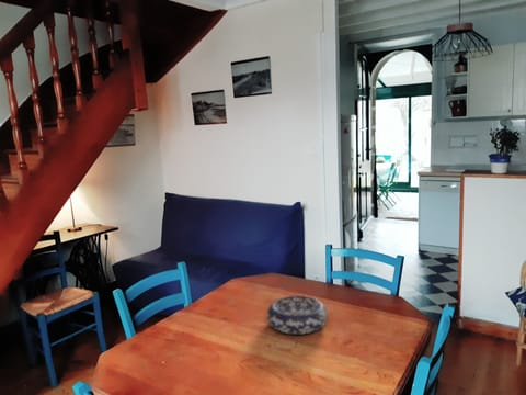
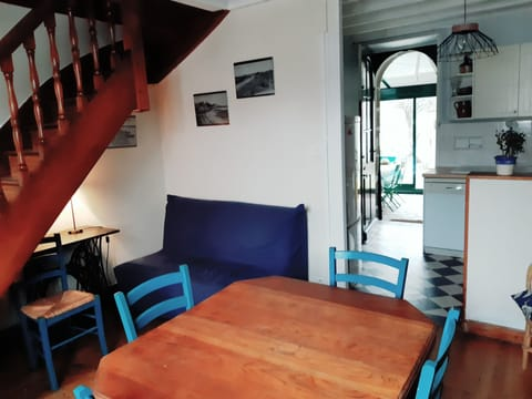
- decorative bowl (297, 314)
